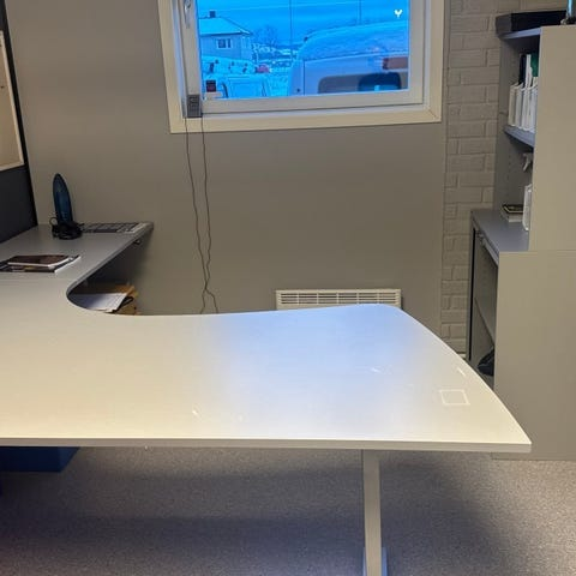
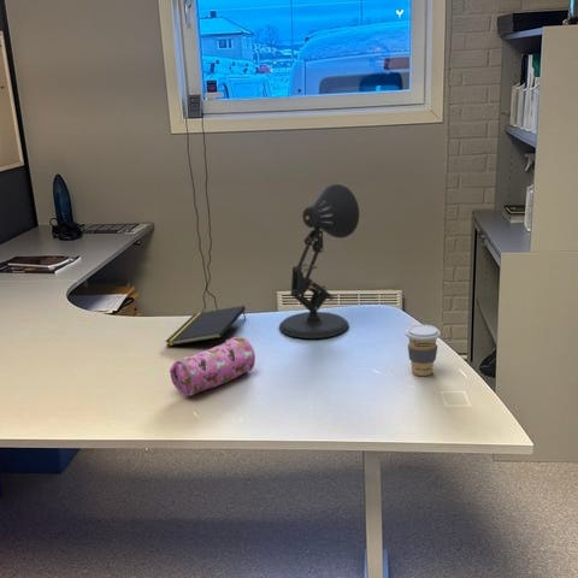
+ desk lamp (313, 259)
+ notepad (206, 324)
+ pencil case (213, 365)
+ coffee cup (421, 350)
